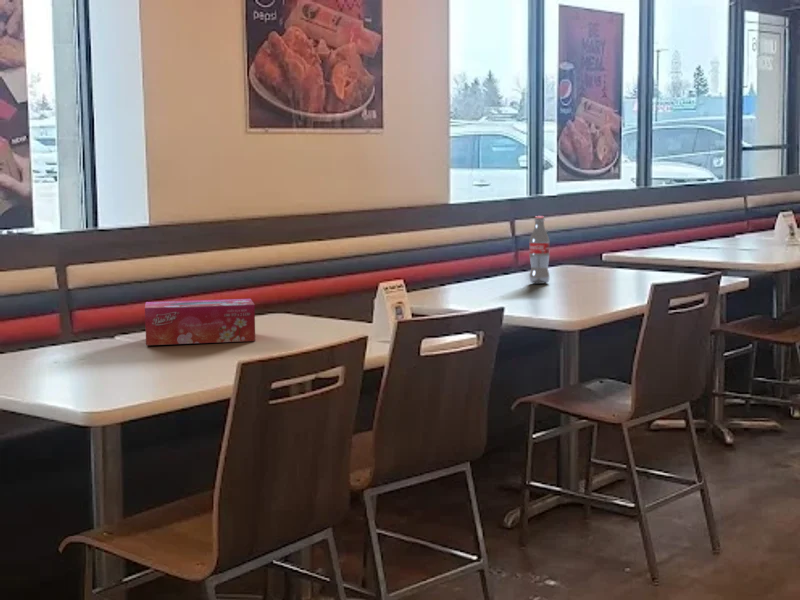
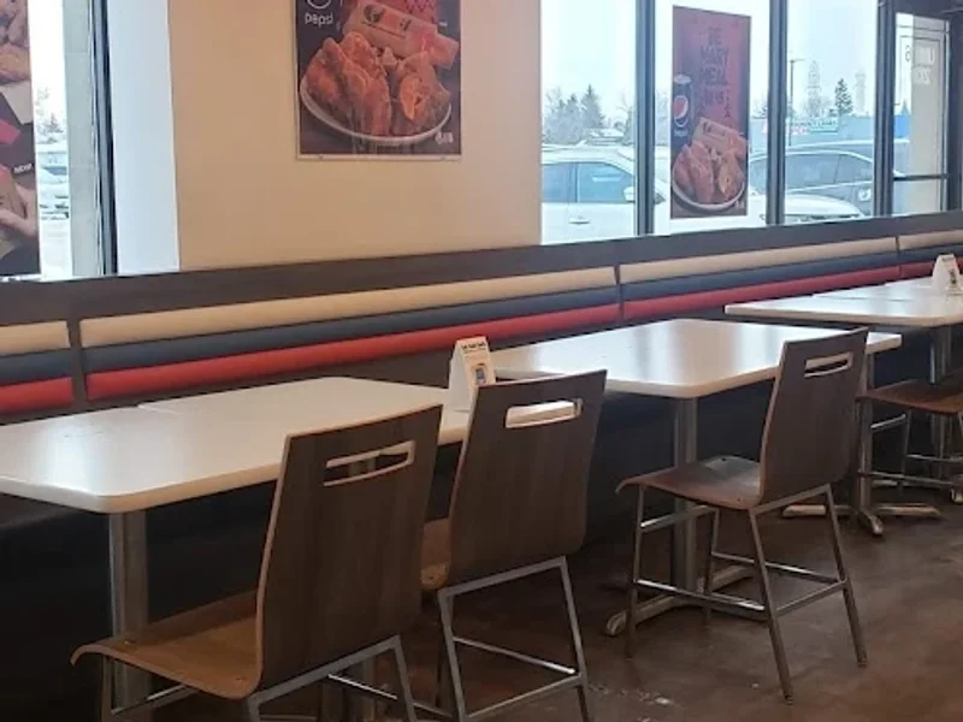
- tissue box (199, 321)
- soda bottle (539, 250)
